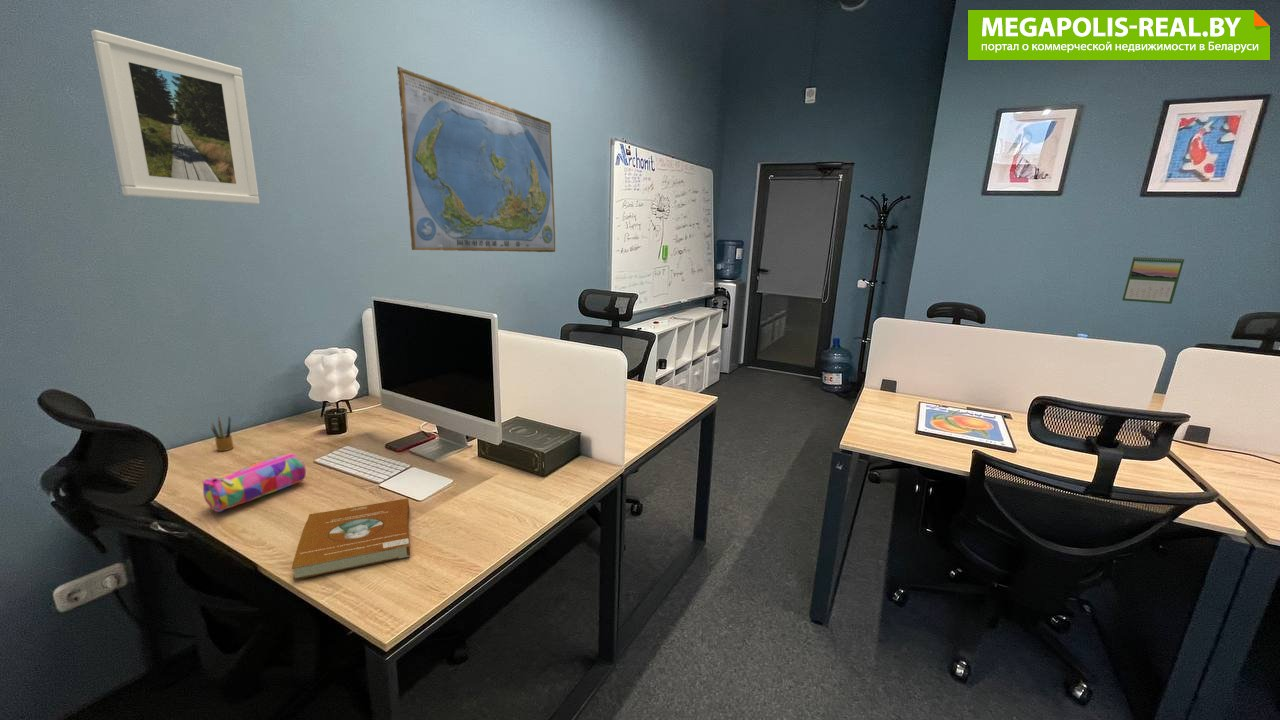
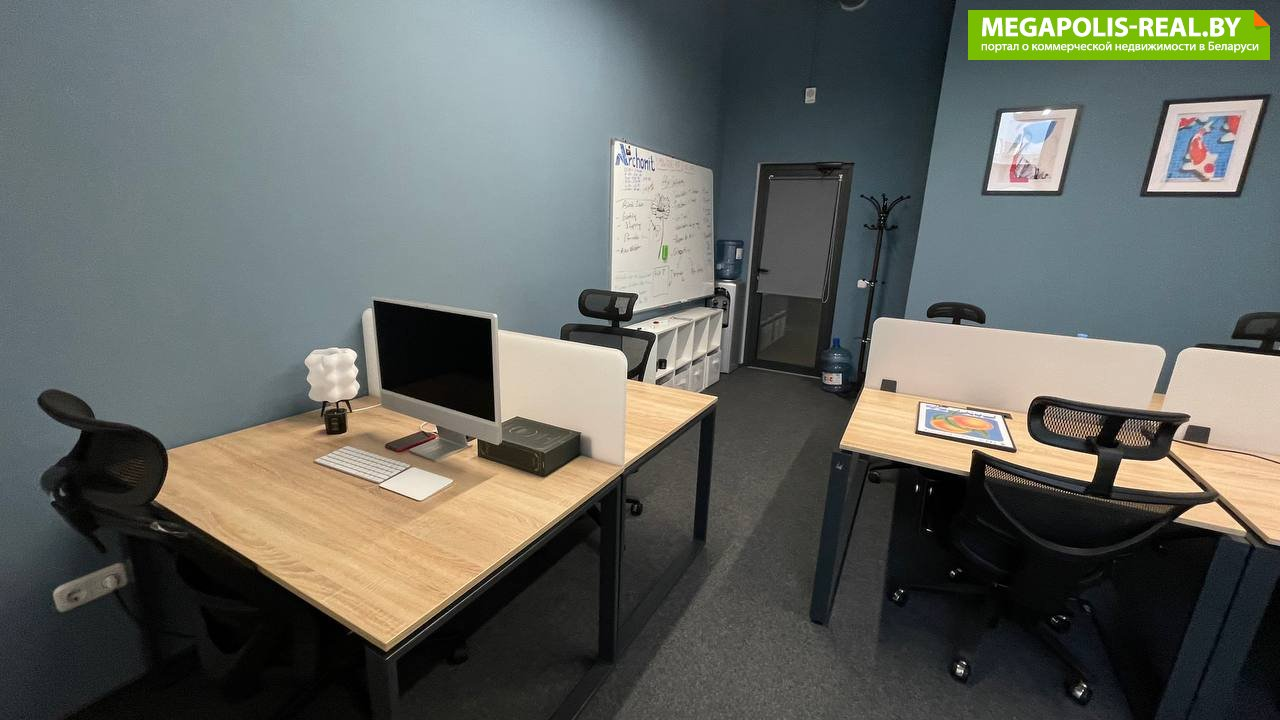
- book (357, 534)
- pencil box (223, 433)
- pencil case (256, 480)
- world map (491, 177)
- calendar (1152, 279)
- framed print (185, 128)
